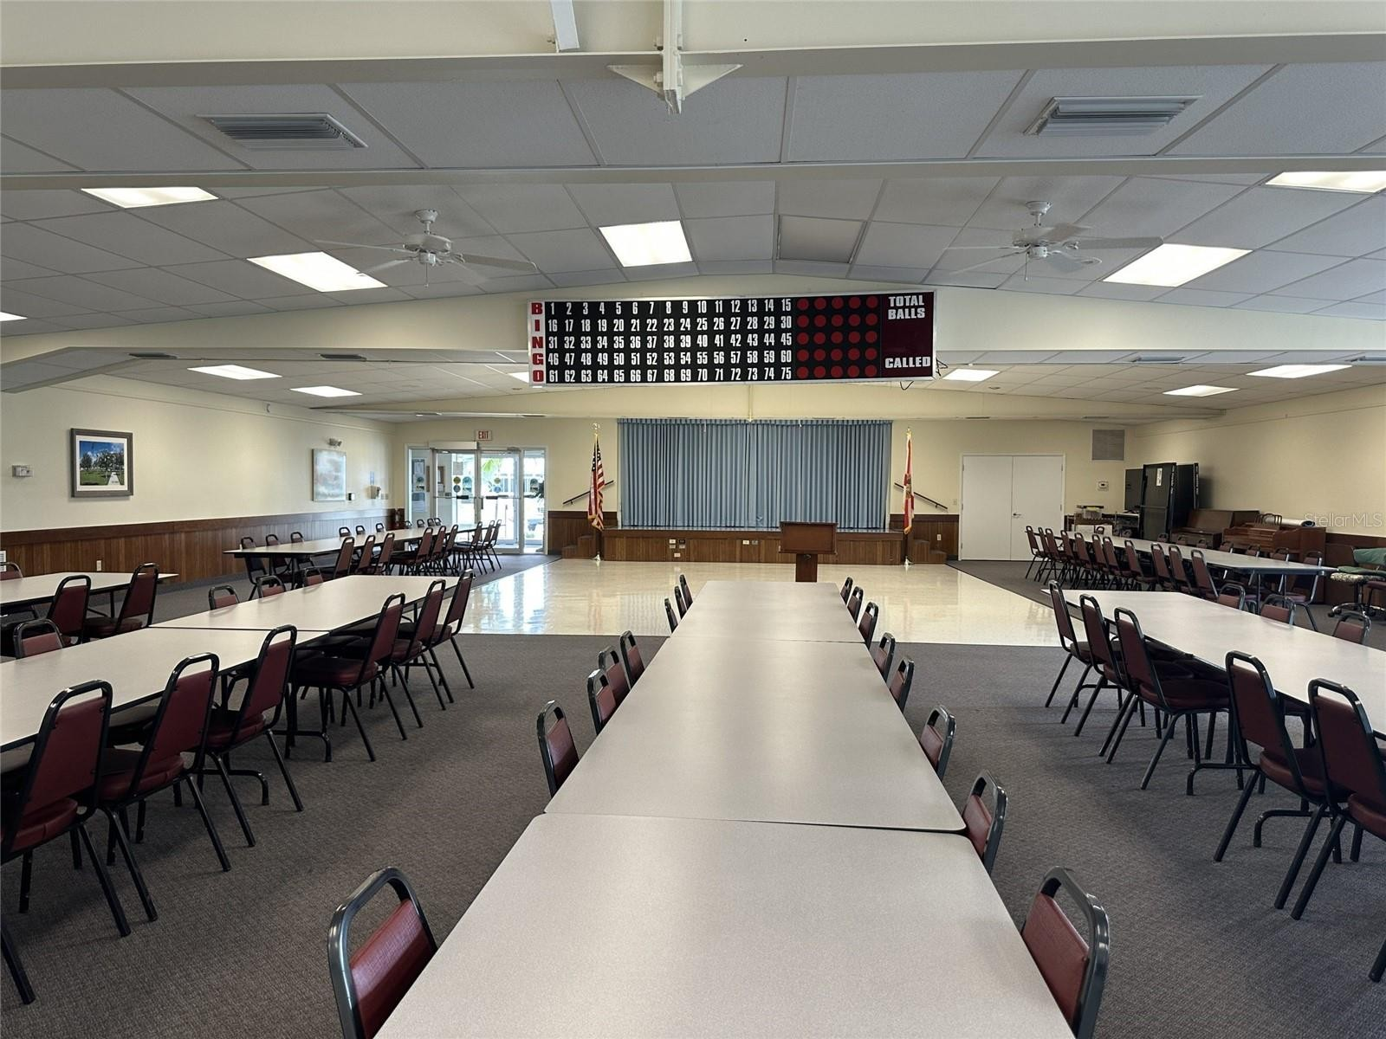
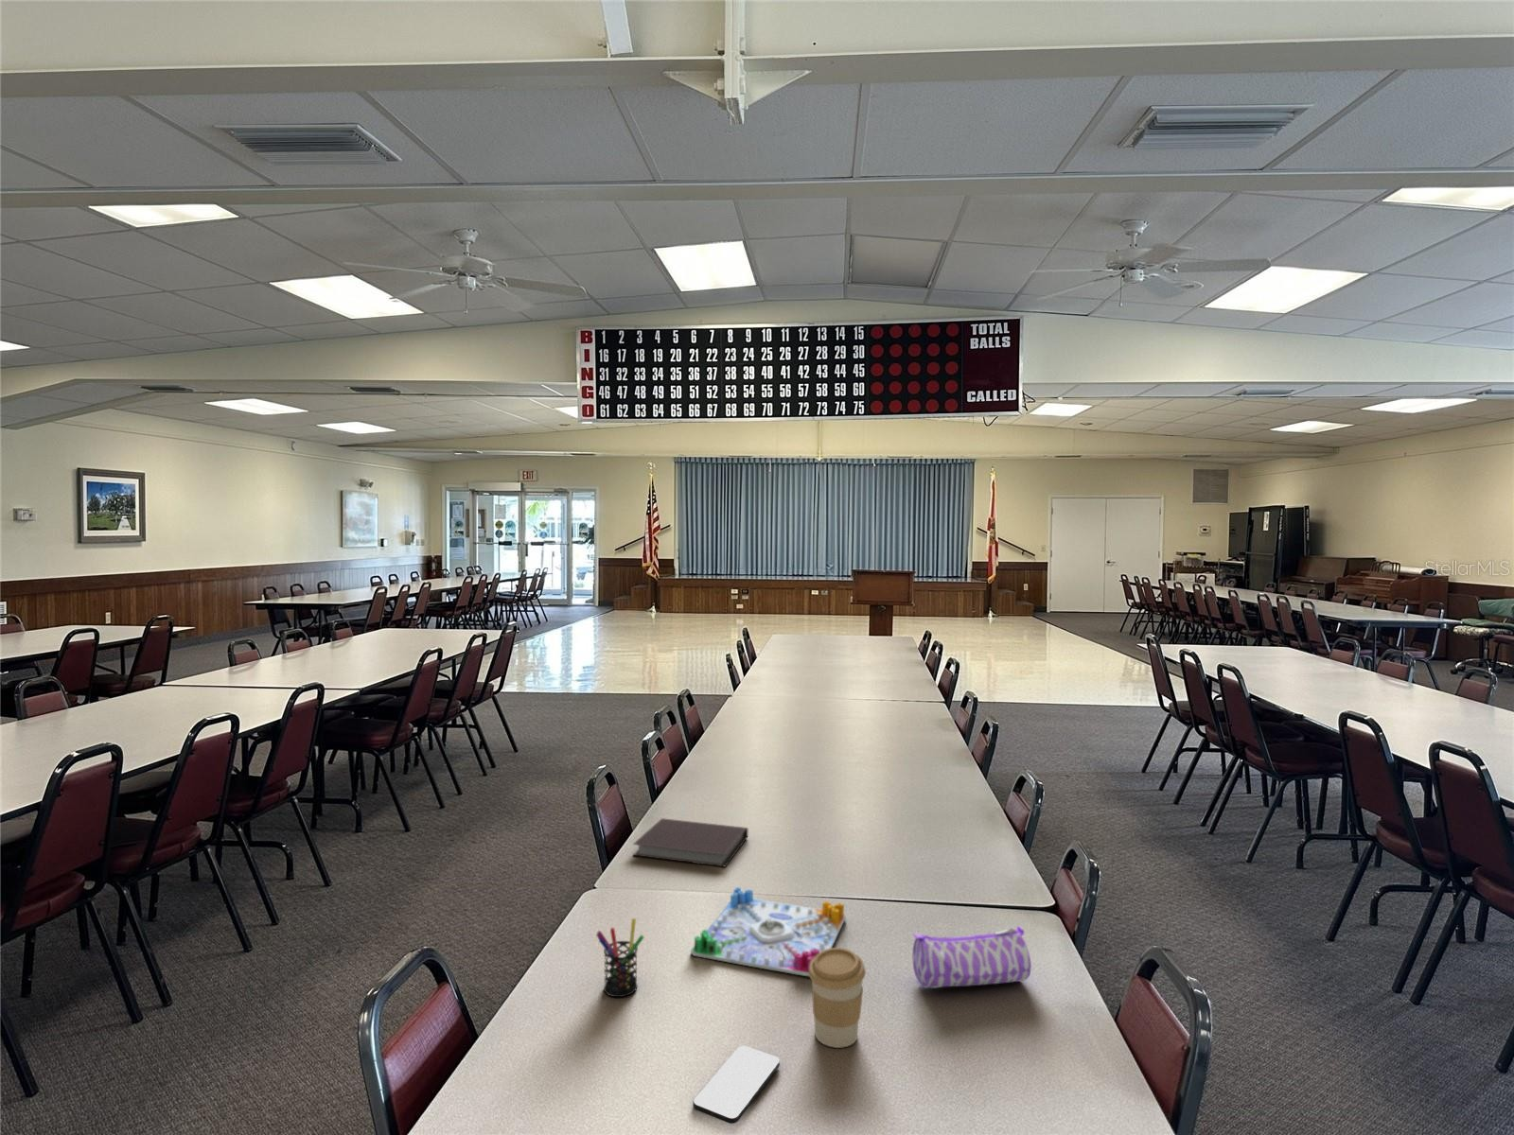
+ board game (771, 926)
+ pen holder (623, 956)
+ pencil case (972, 956)
+ coffee cup (837, 996)
+ smartphone (737, 1081)
+ notebook (691, 839)
